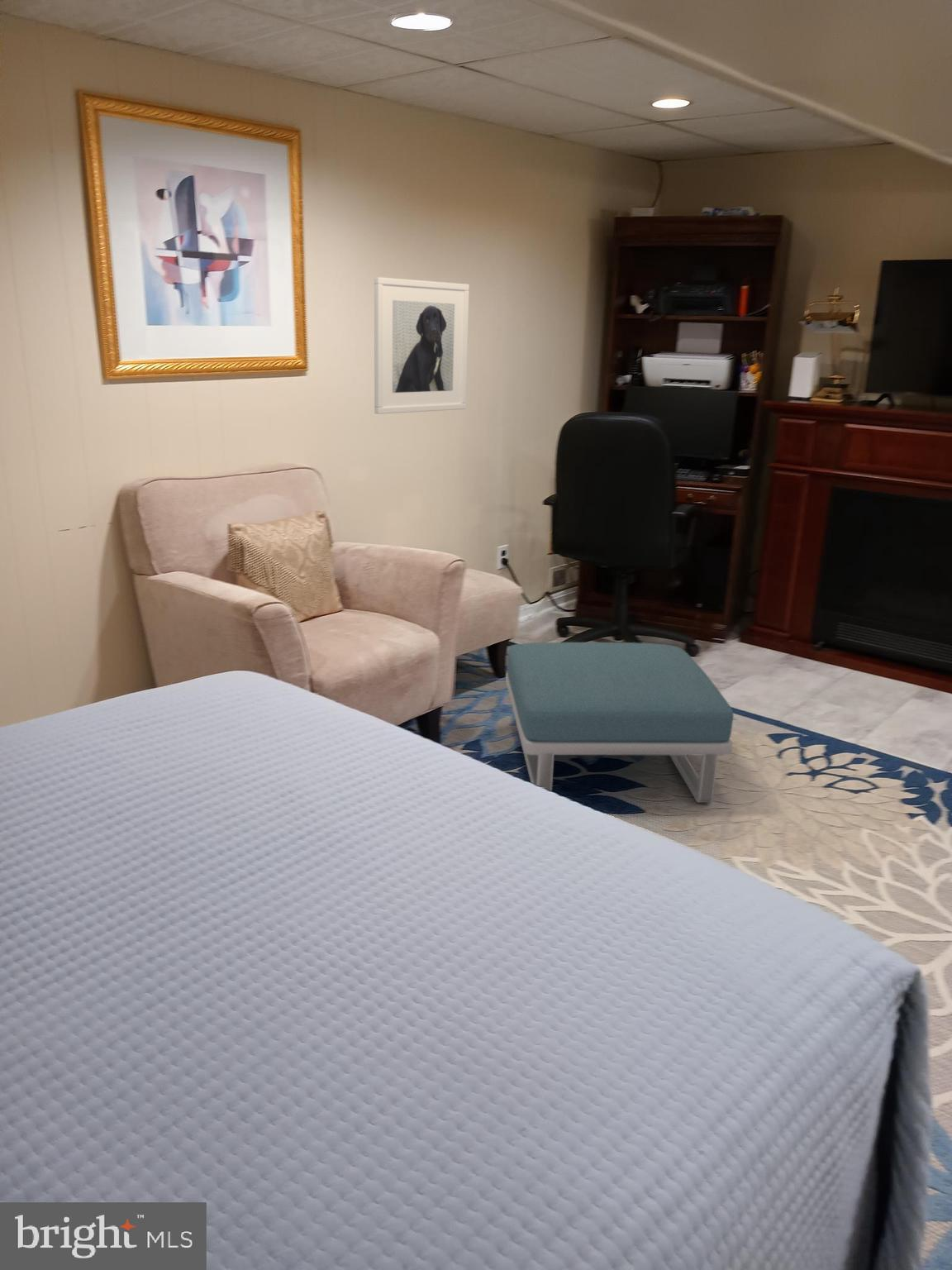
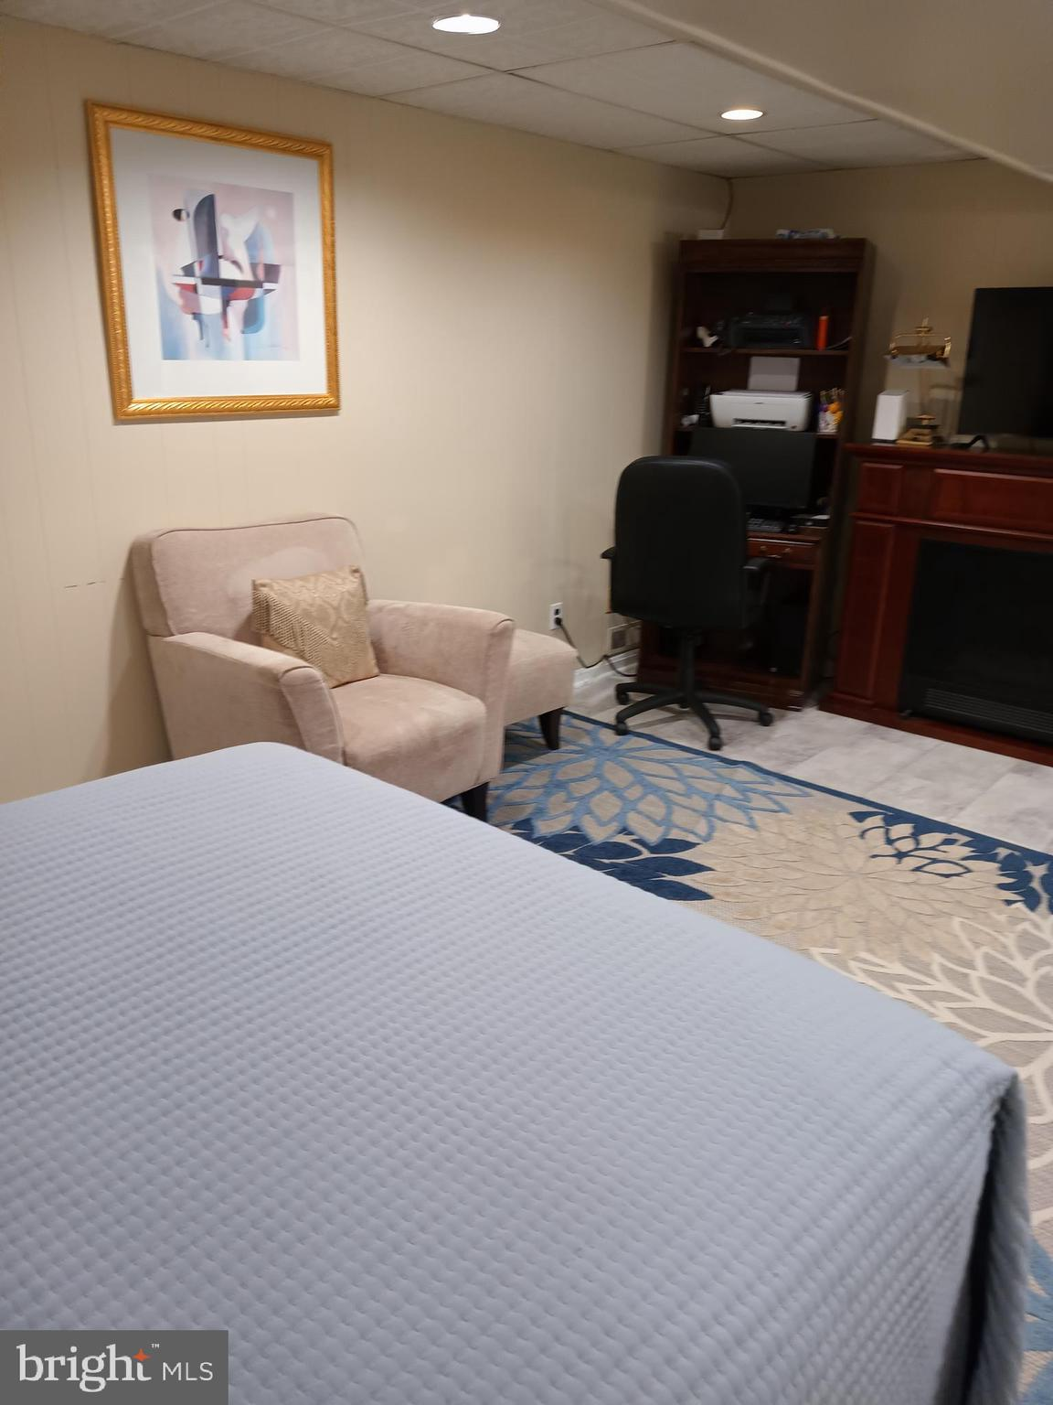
- footstool (609, 712)
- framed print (422, 347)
